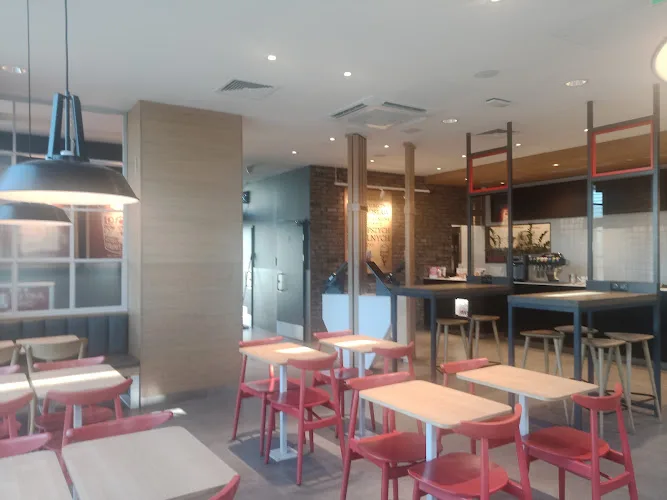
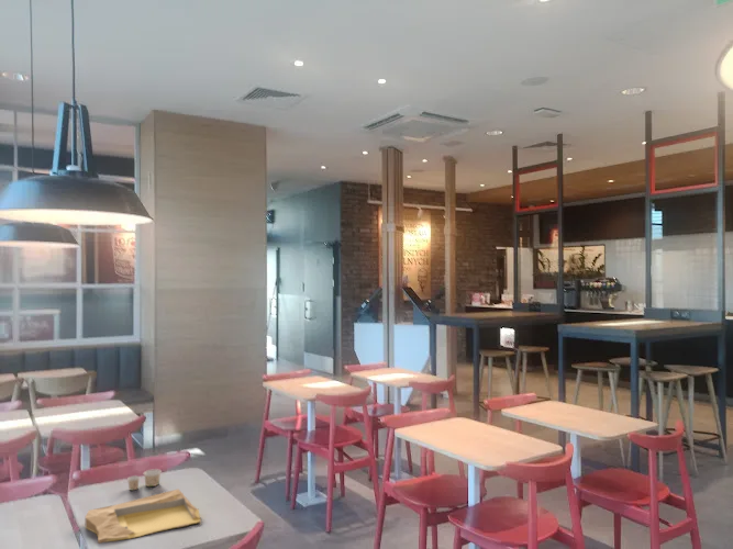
+ tray (147, 514)
+ paper cup (145, 480)
